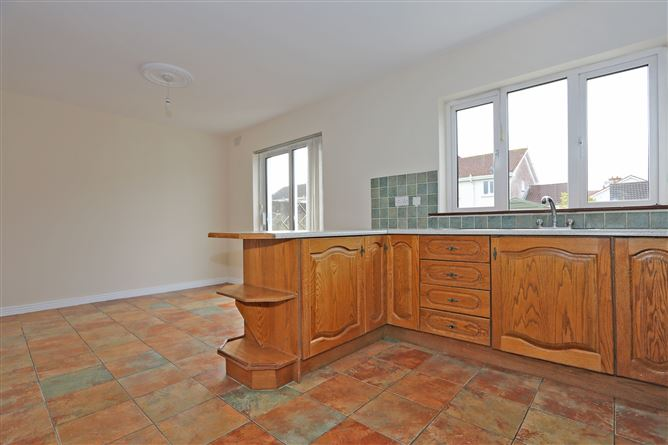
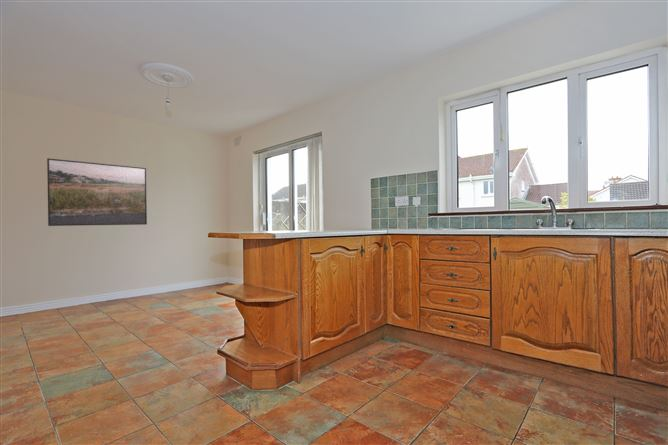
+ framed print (101, 194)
